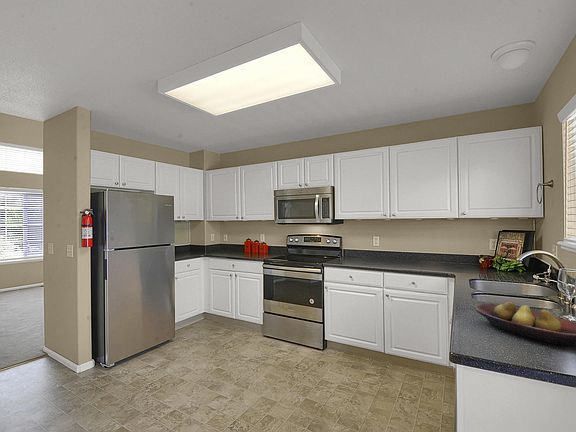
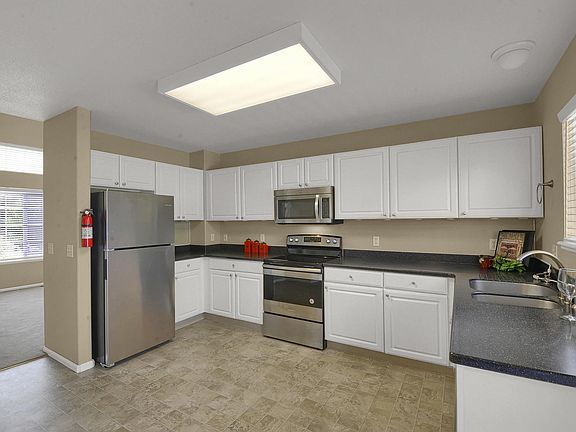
- fruit bowl (528, 318)
